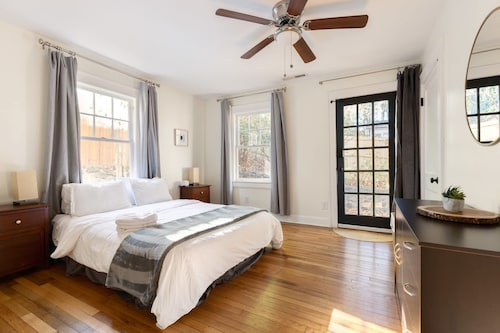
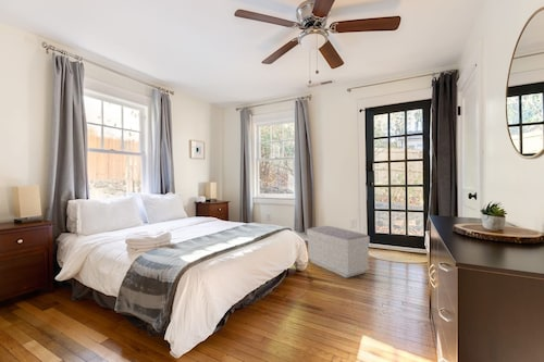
+ bench (336, 248)
